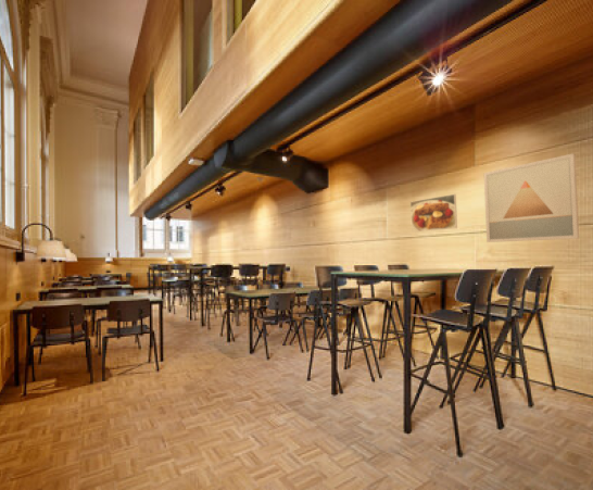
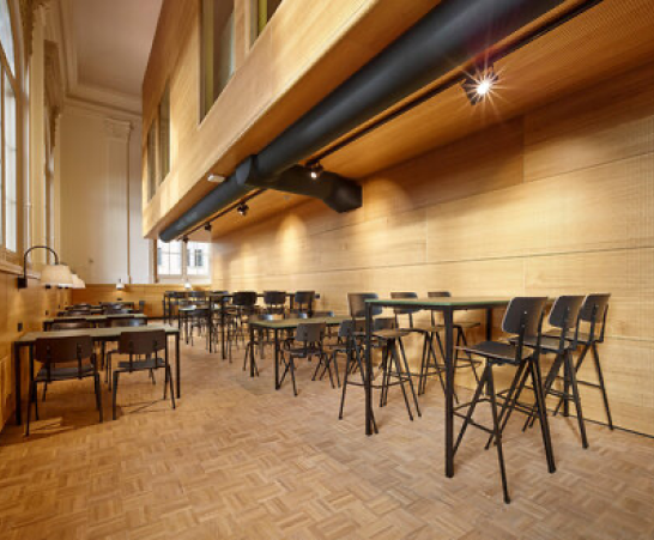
- wall art (526, 202)
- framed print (432, 214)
